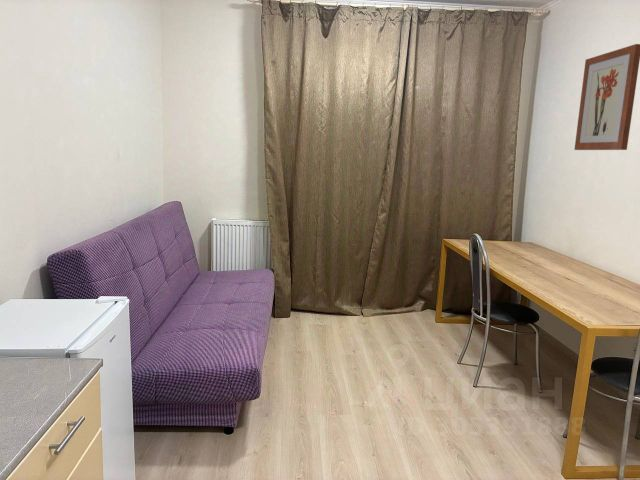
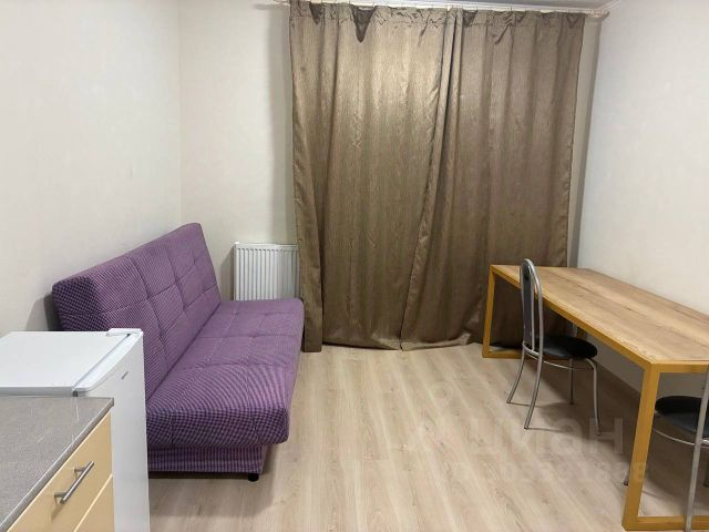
- wall art (604, 102)
